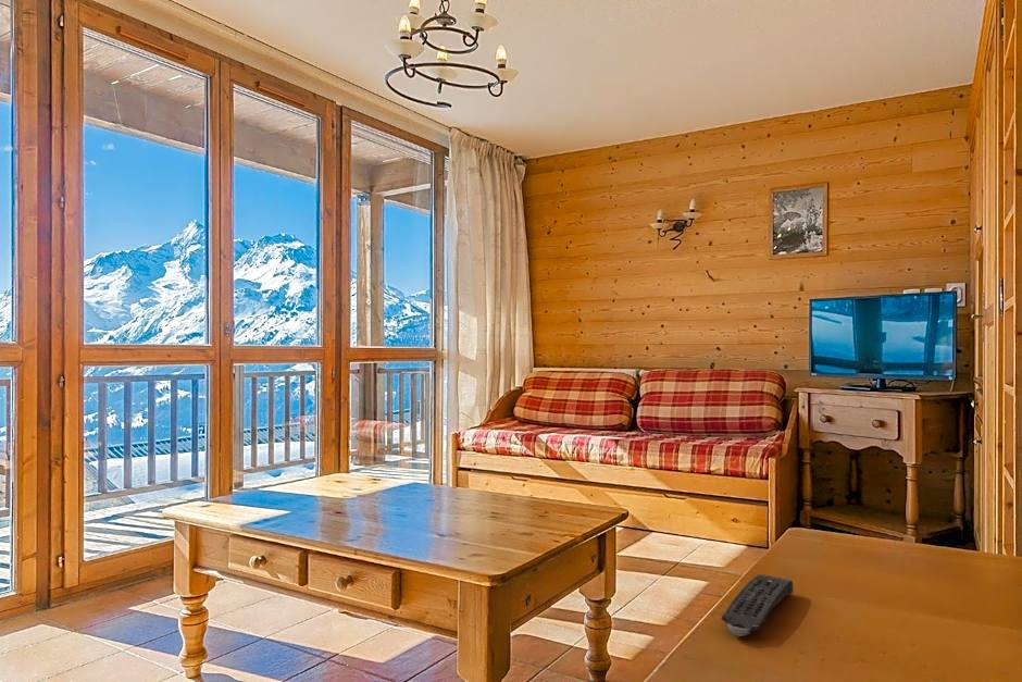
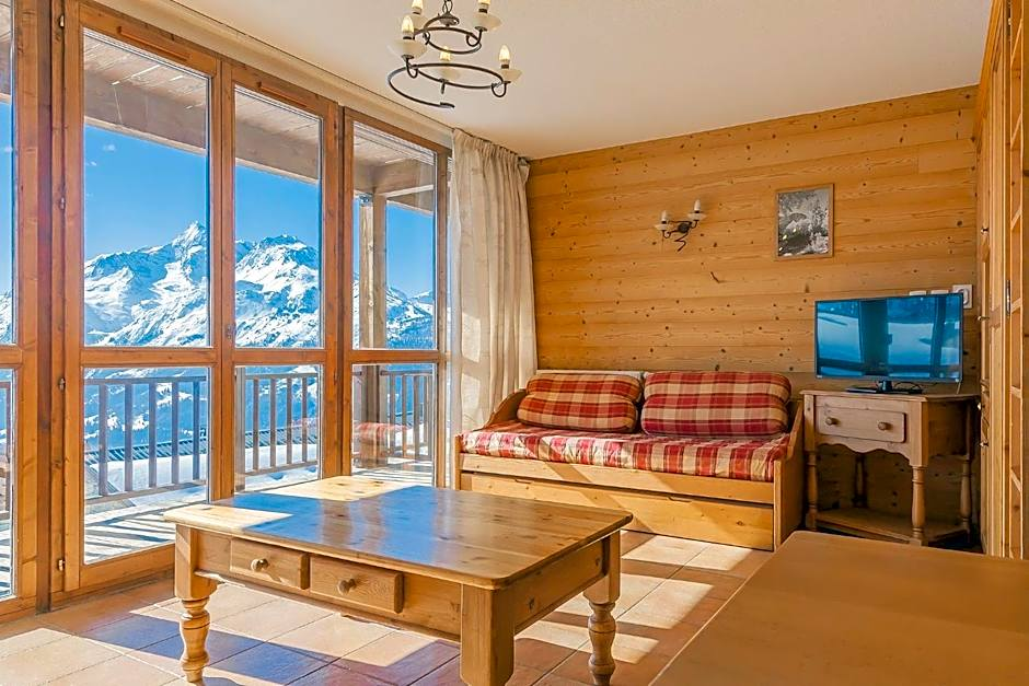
- remote control (758, 602)
